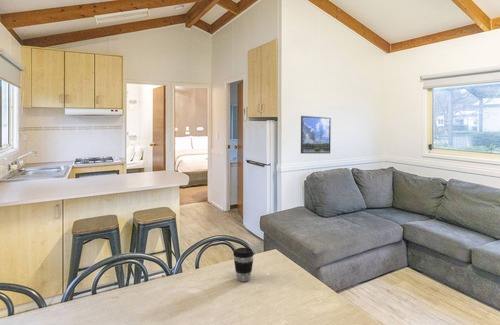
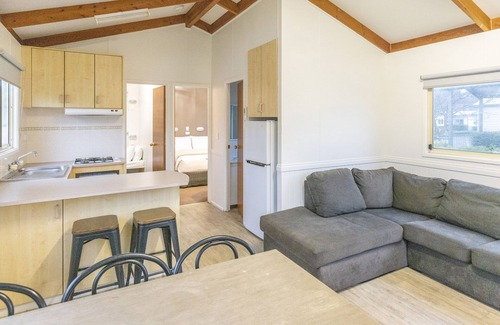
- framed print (316, 135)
- coffee cup (243, 264)
